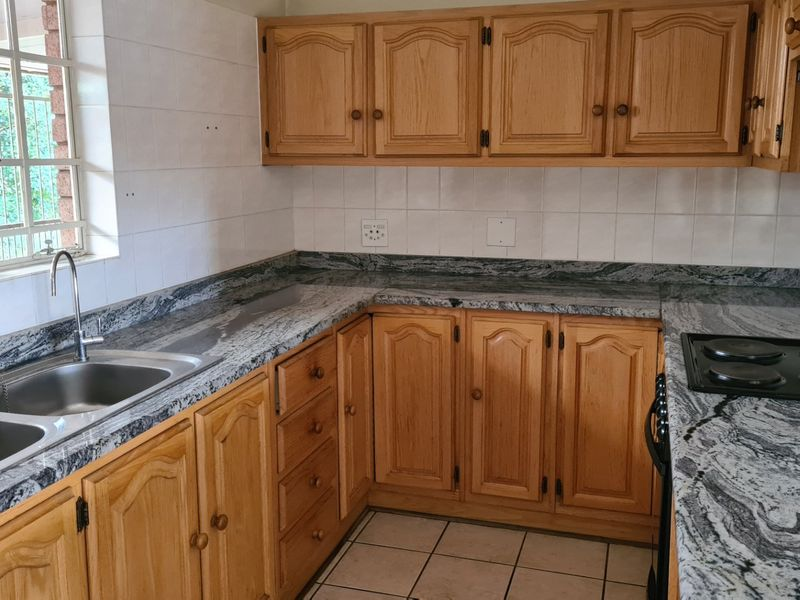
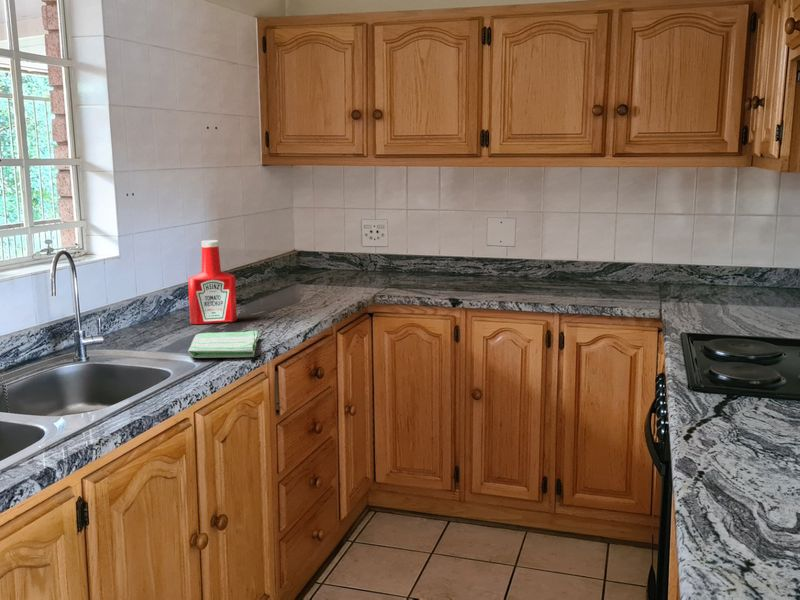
+ soap bottle (211, 281)
+ dish towel (224, 343)
